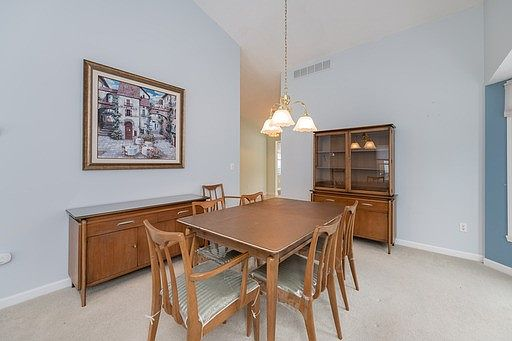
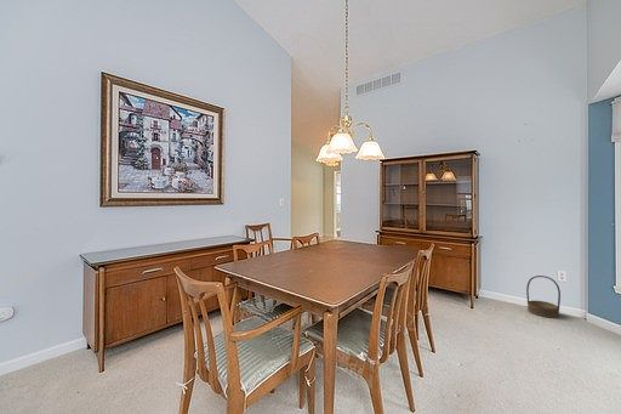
+ basket (542, 301)
